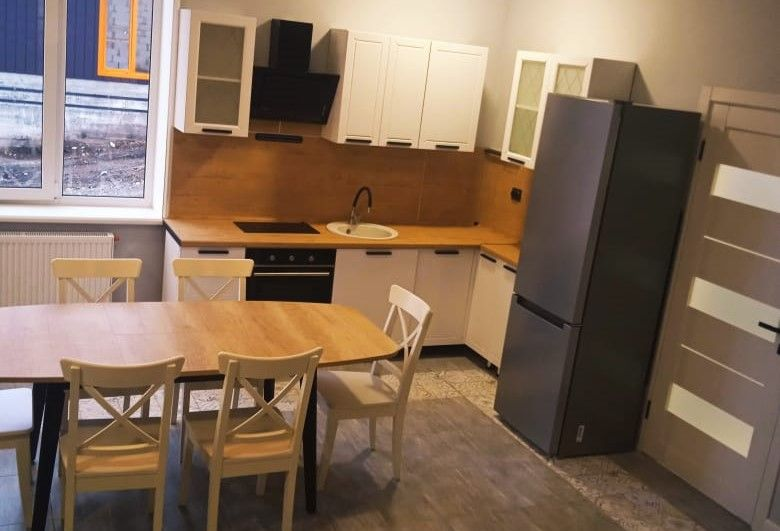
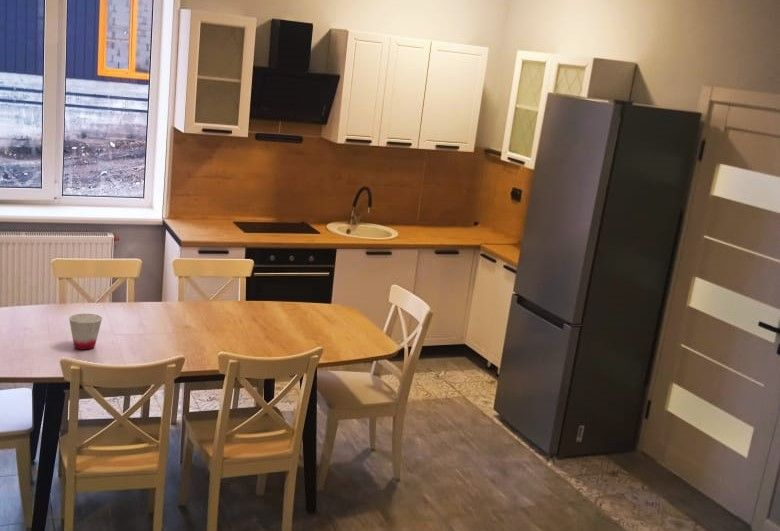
+ cup (85, 332)
